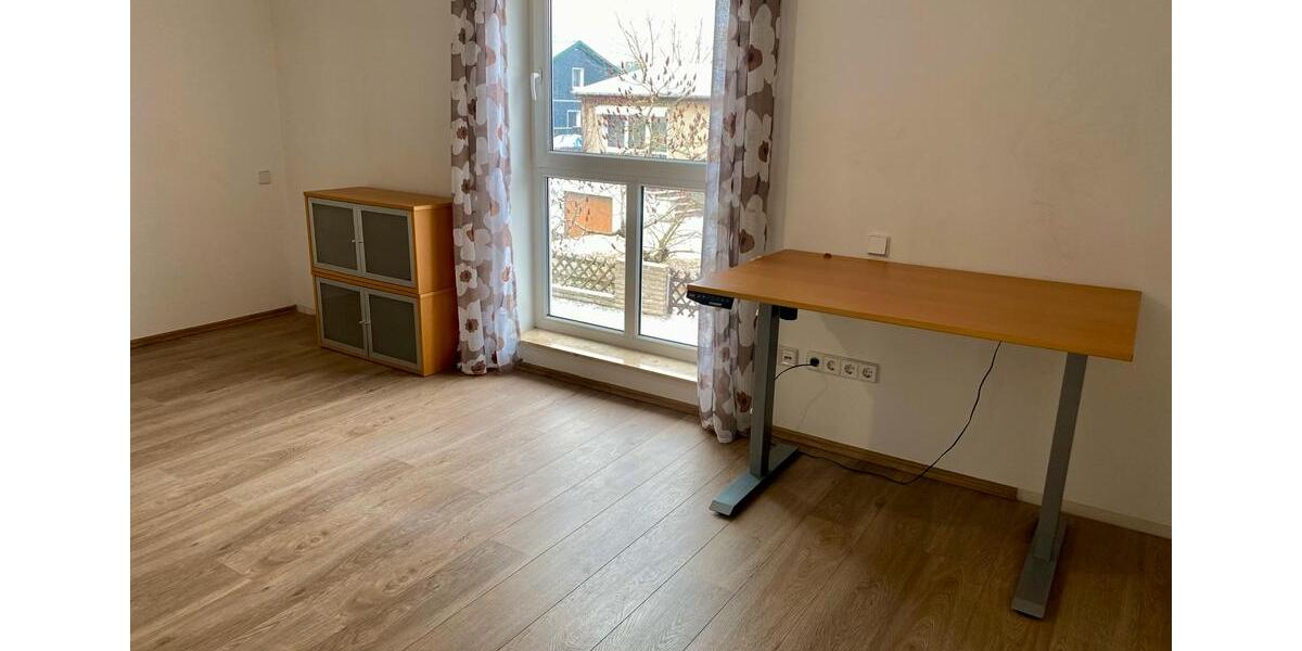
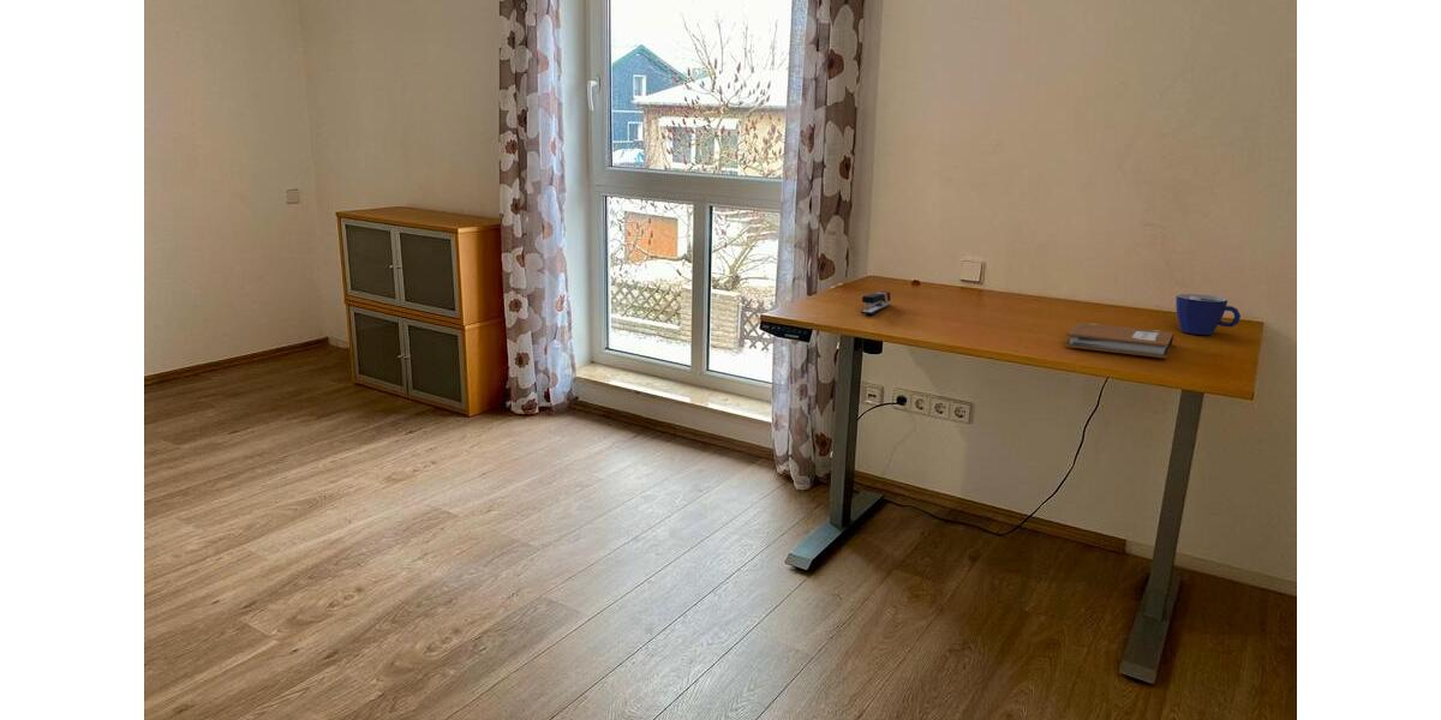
+ cup (1207, 314)
+ notebook (1123, 338)
+ stapler (875, 300)
